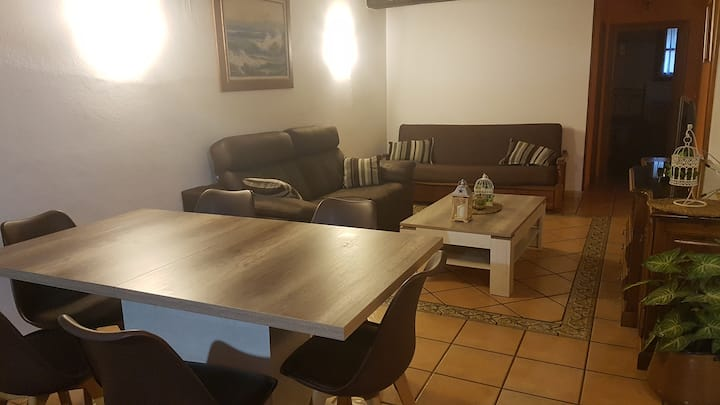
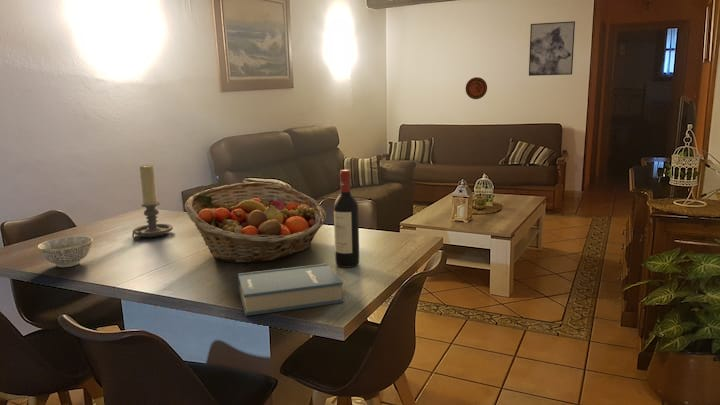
+ fruit basket (258, 219)
+ wine bottle (346, 218)
+ wall art (551, 49)
+ candle holder (146, 200)
+ hardback book (288, 287)
+ bowl (67, 253)
+ decorative plate (476, 88)
